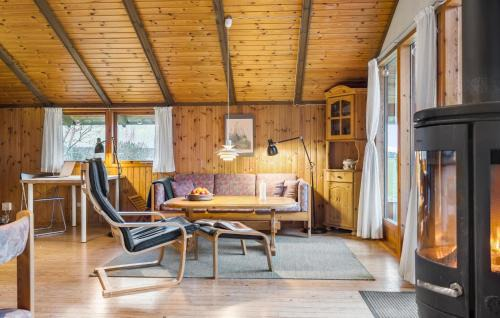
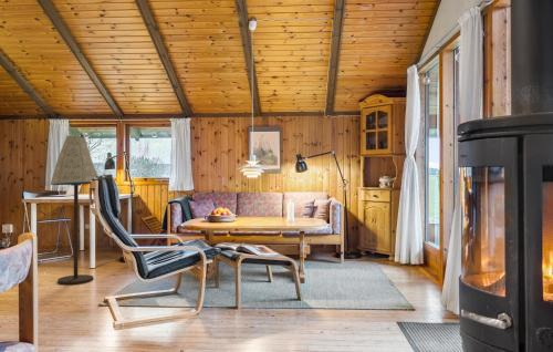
+ floor lamp (75, 207)
